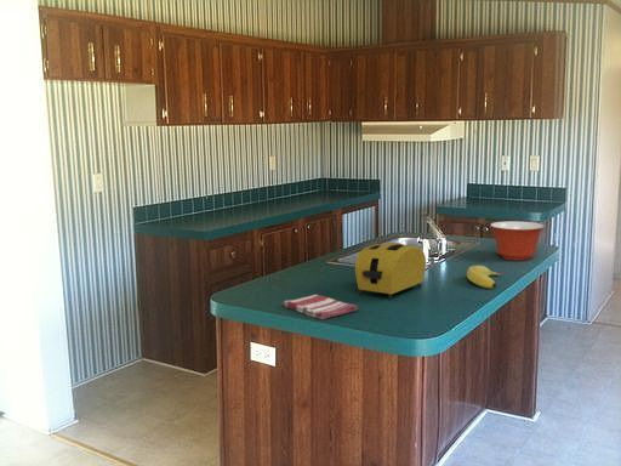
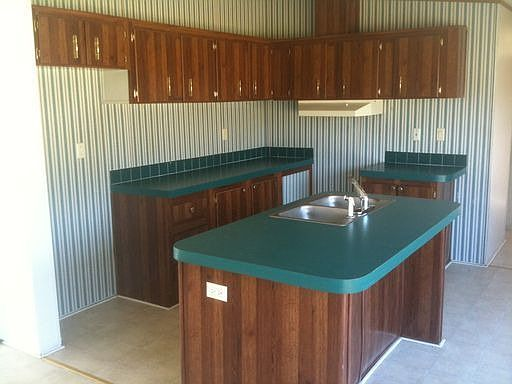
- mixing bowl (515, 240)
- dish towel (319, 305)
- toaster (389, 267)
- banana (490, 273)
